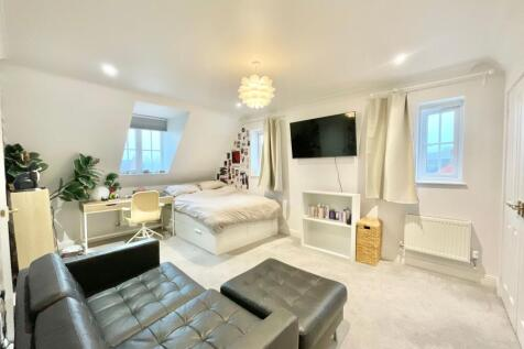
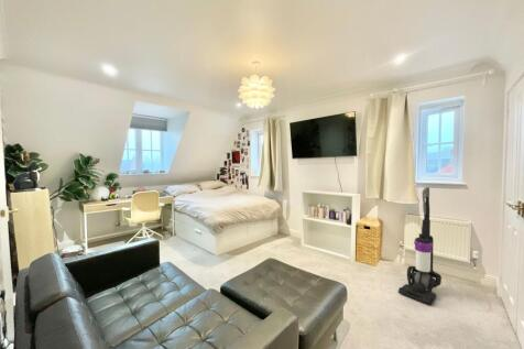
+ vacuum cleaner (422, 240)
